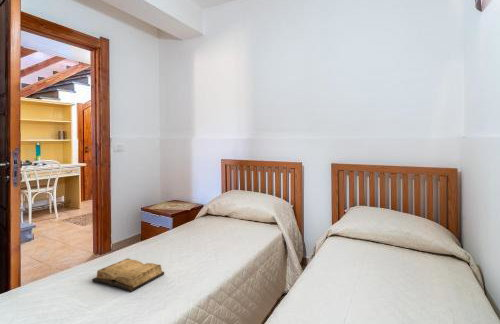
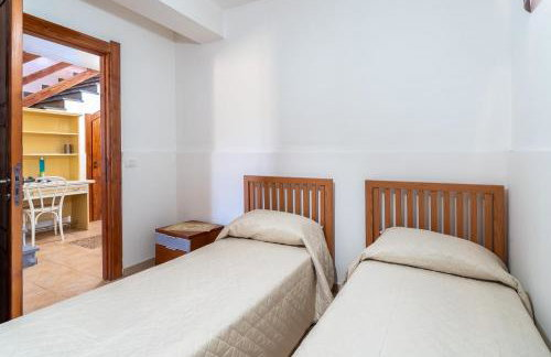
- diary (130, 272)
